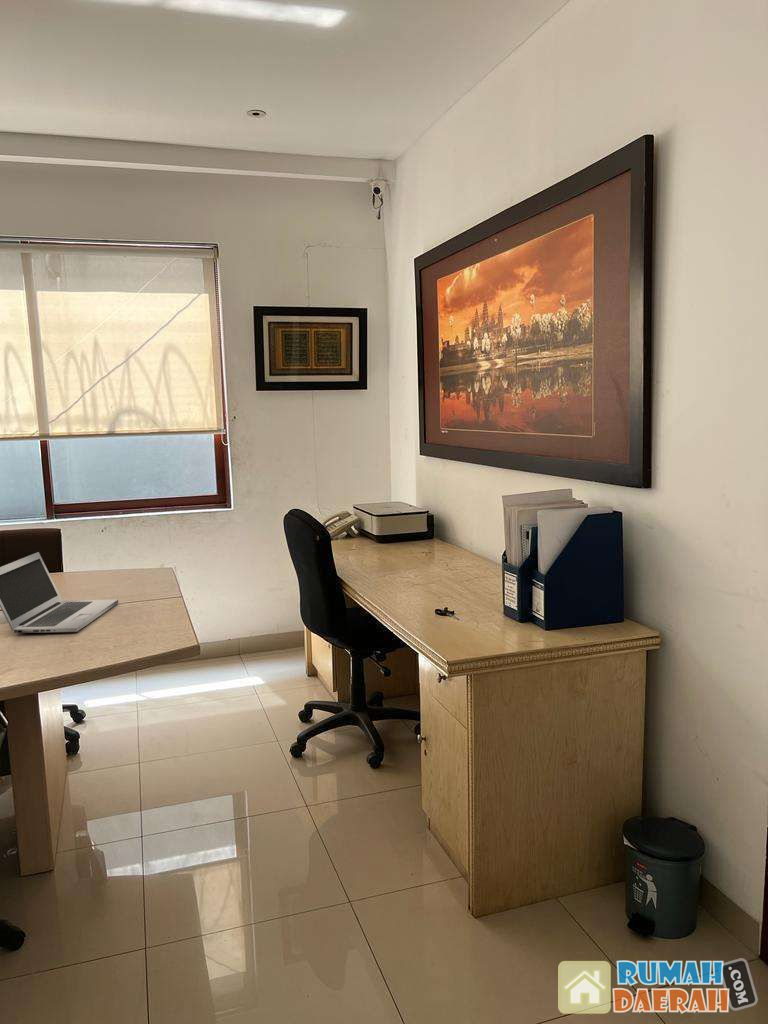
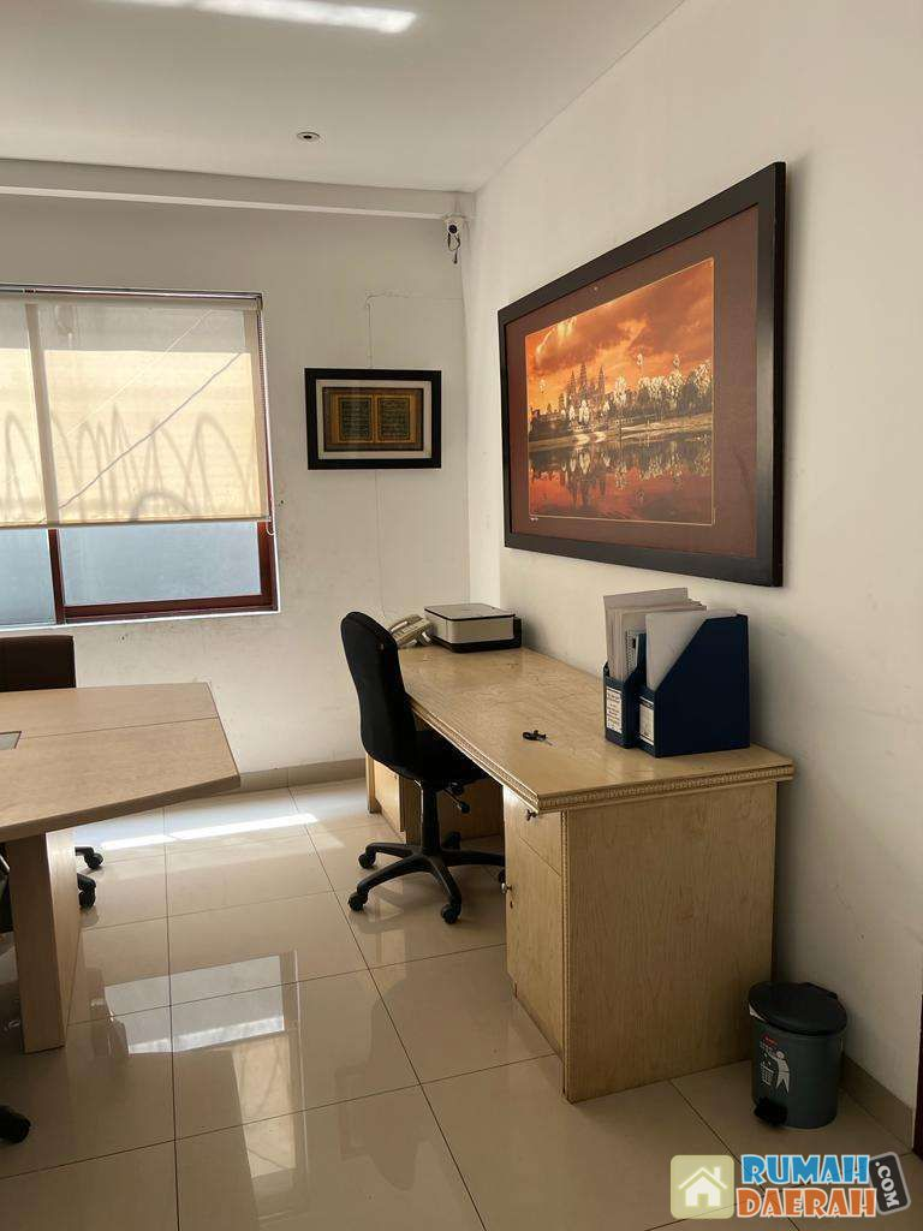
- laptop (56, 589)
